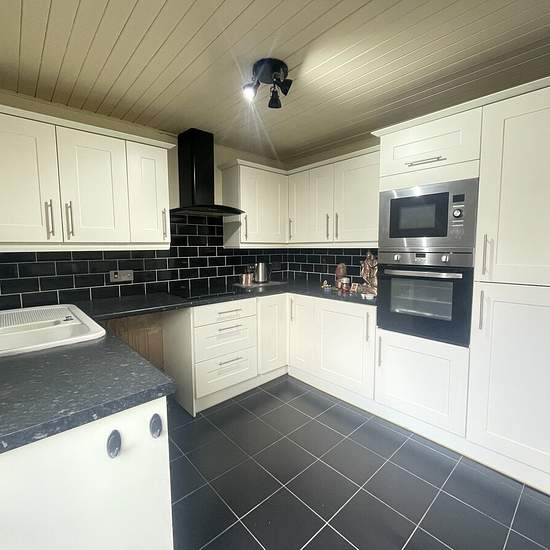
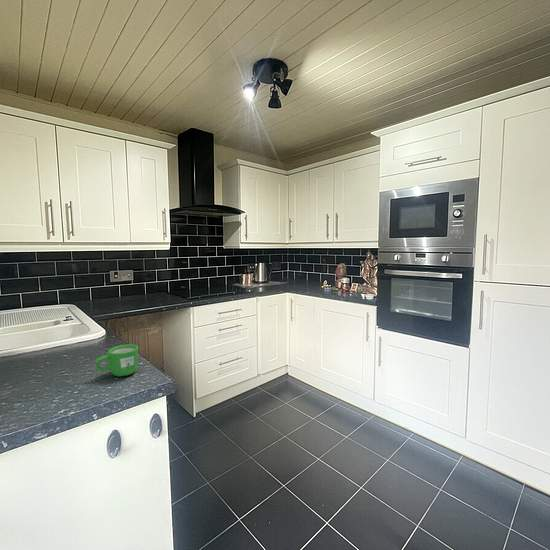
+ mug (117, 362)
